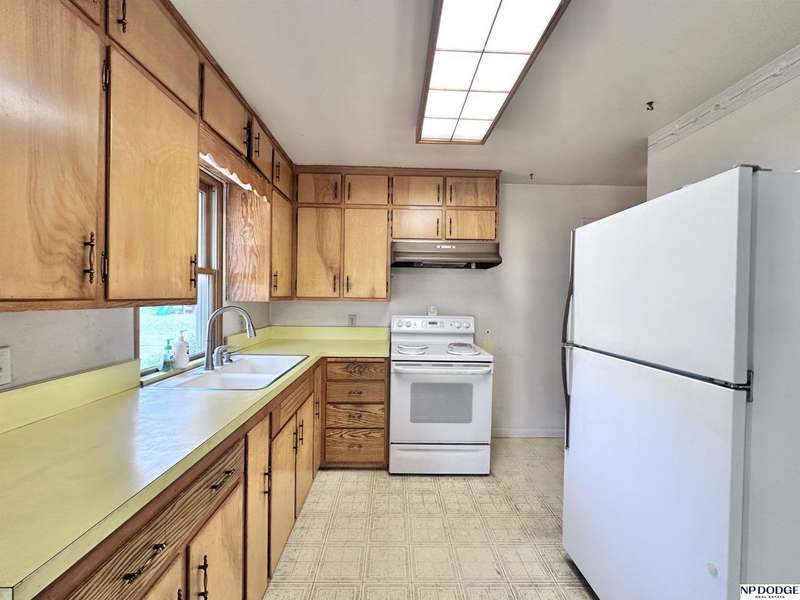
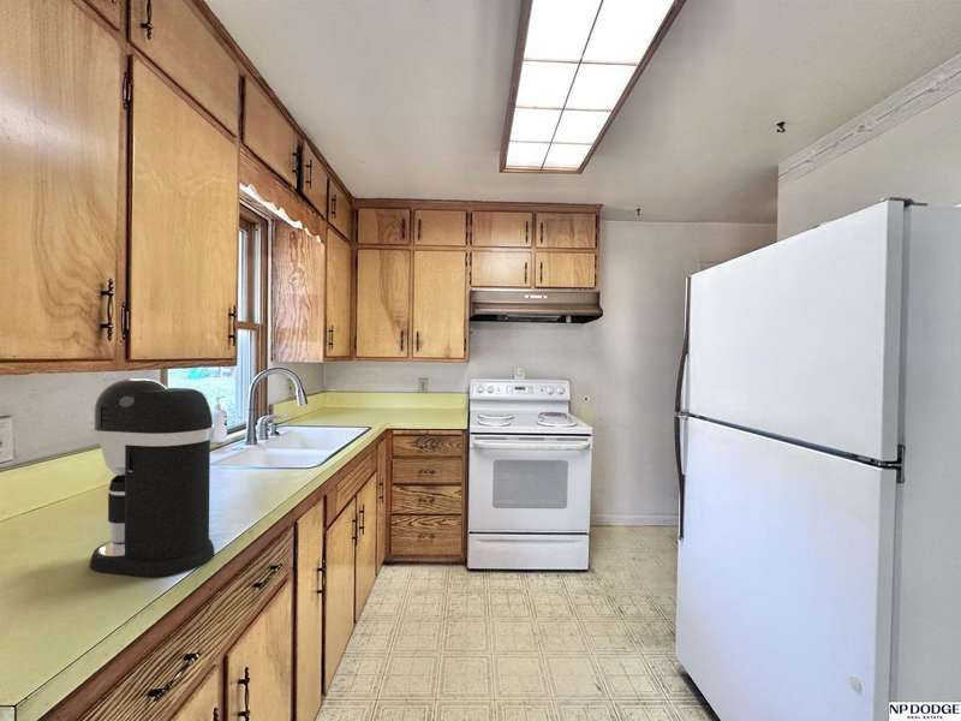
+ coffee maker (155, 469)
